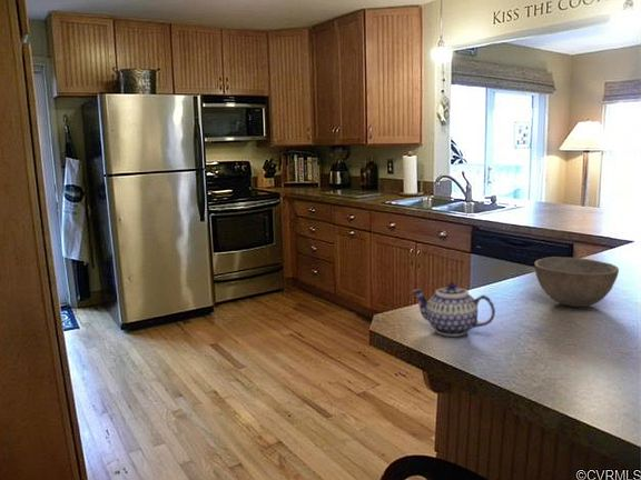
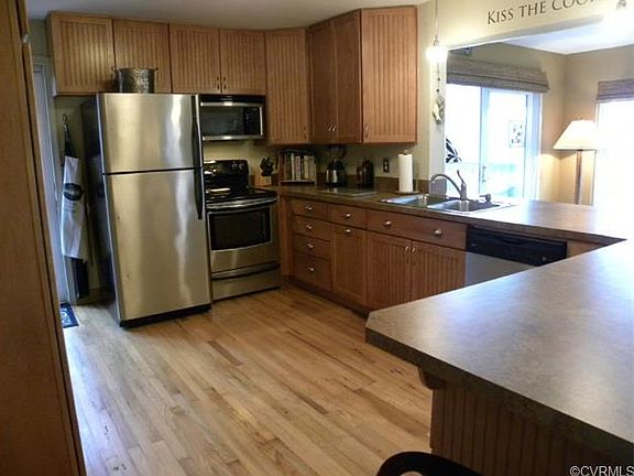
- teapot (451, 307)
- bowl (573, 283)
